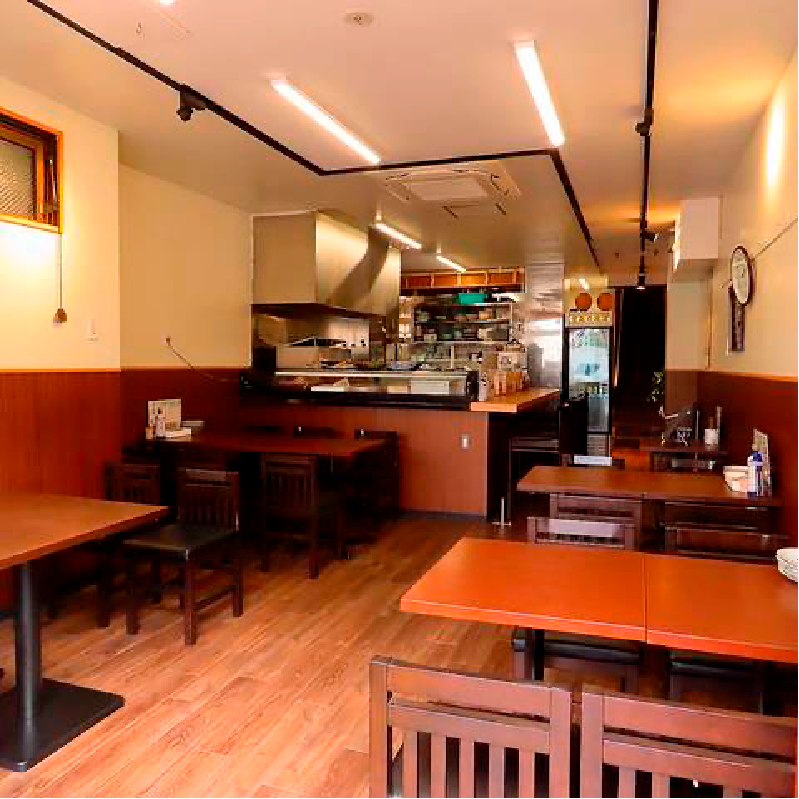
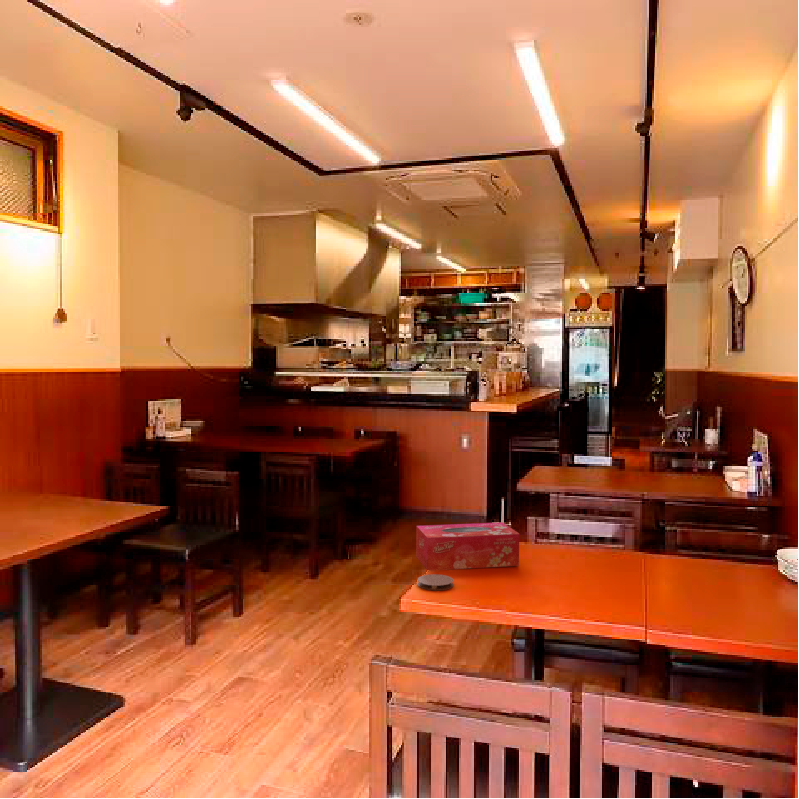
+ coaster (435, 582)
+ tissue box (466, 545)
